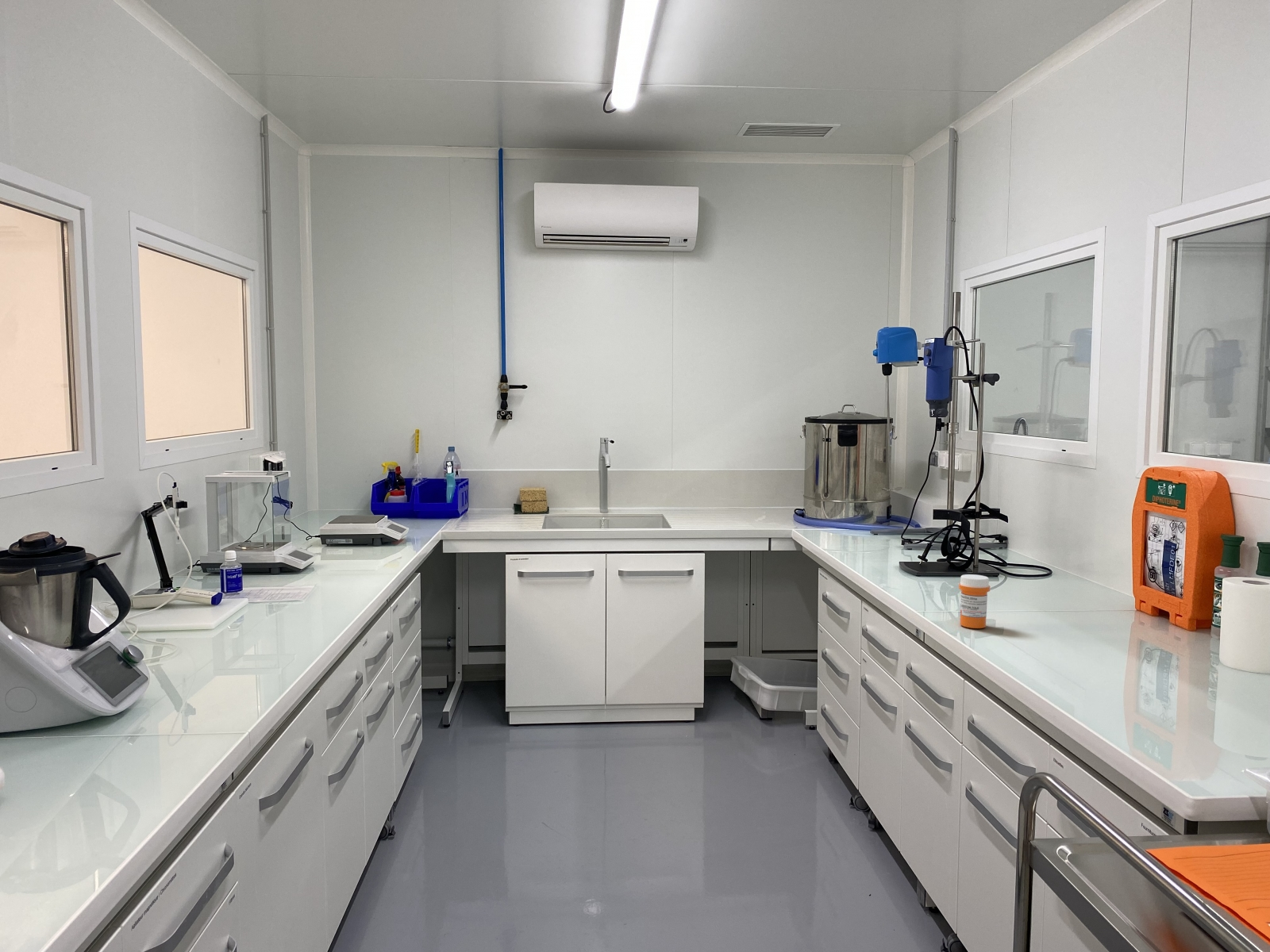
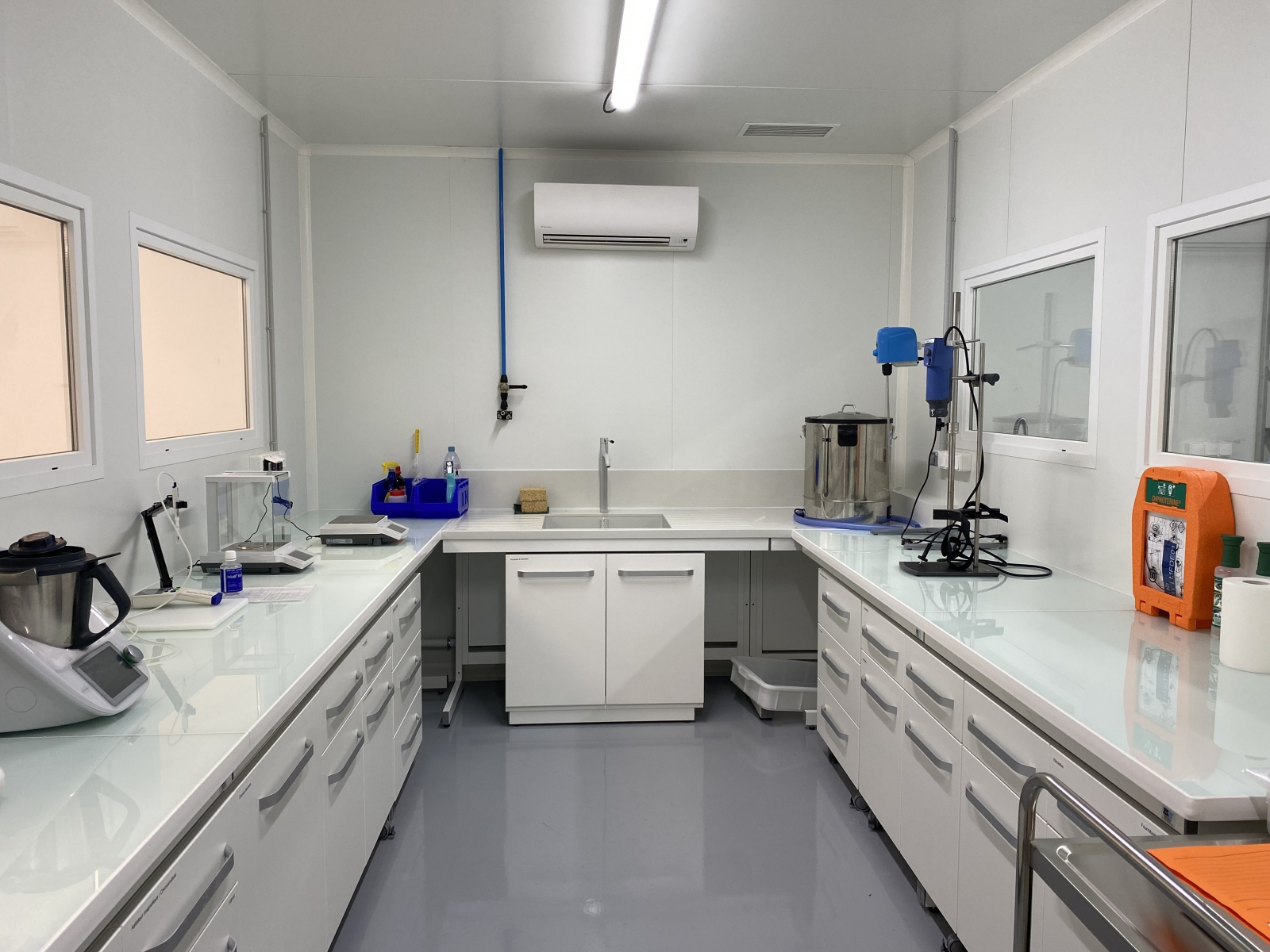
- medicine bottle (973, 601)
